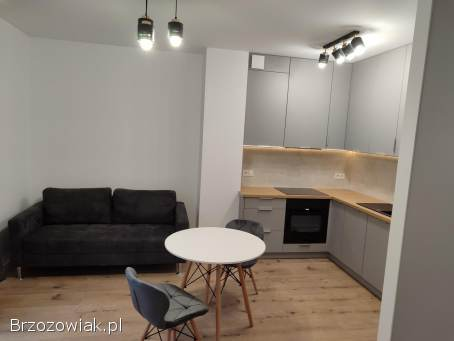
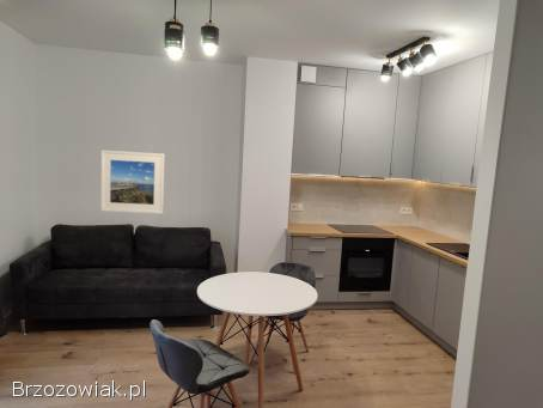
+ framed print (132, 182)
